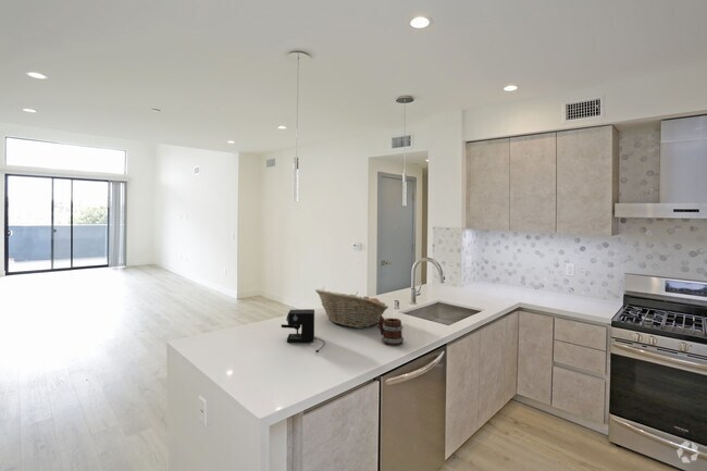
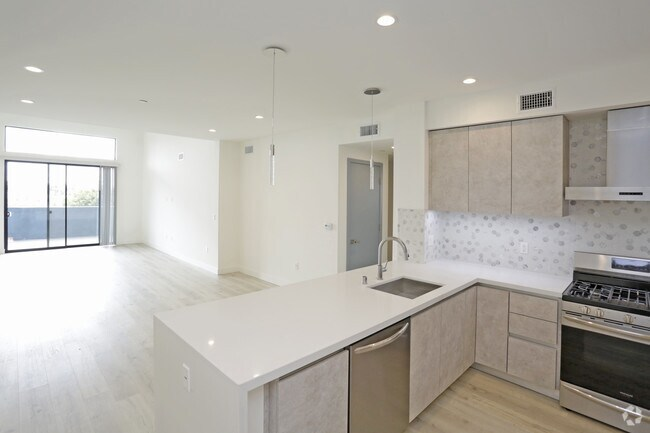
- fruit basket (350, 305)
- coffee maker (301, 329)
- mug (389, 330)
